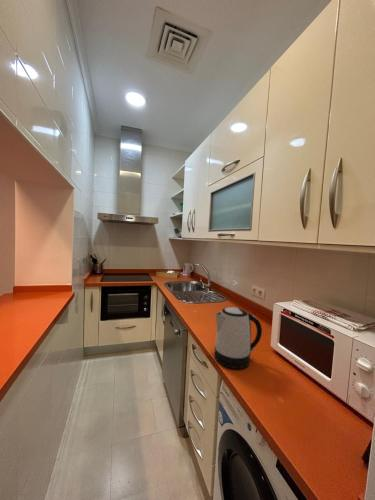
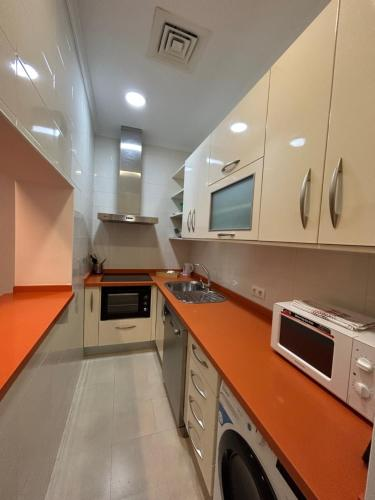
- kettle (238, 334)
